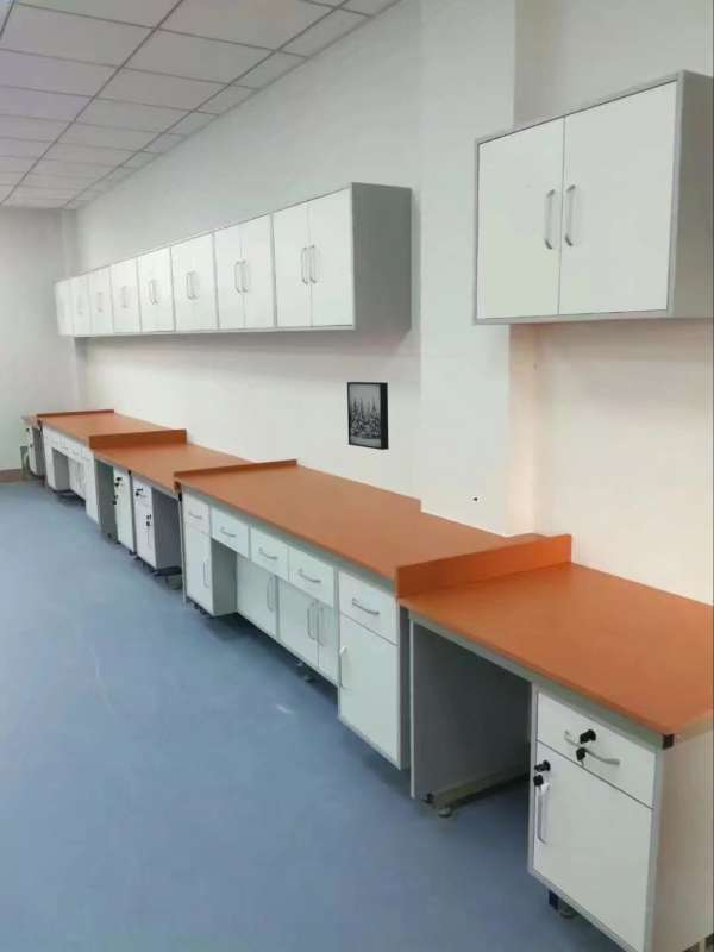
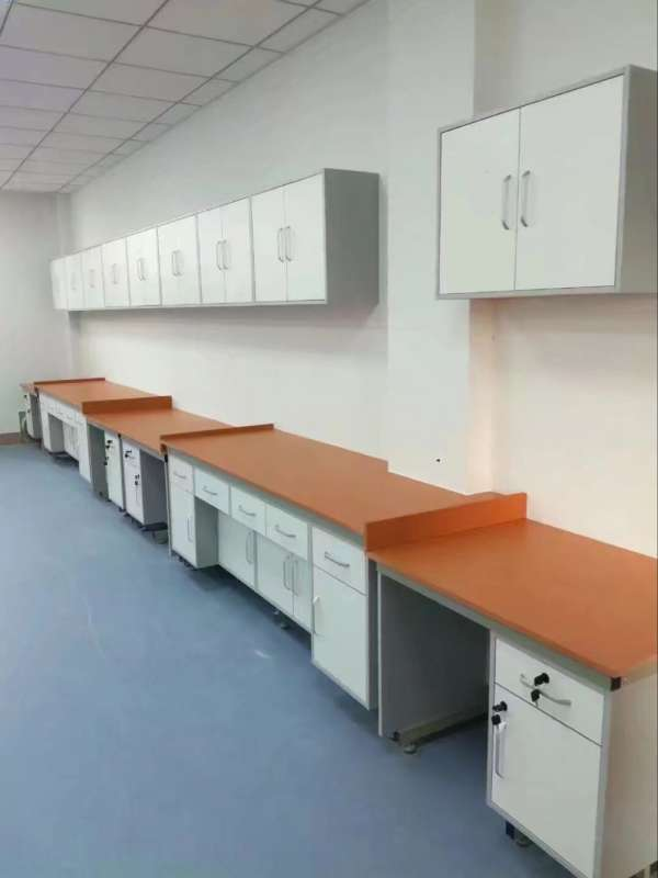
- wall art (367, 414)
